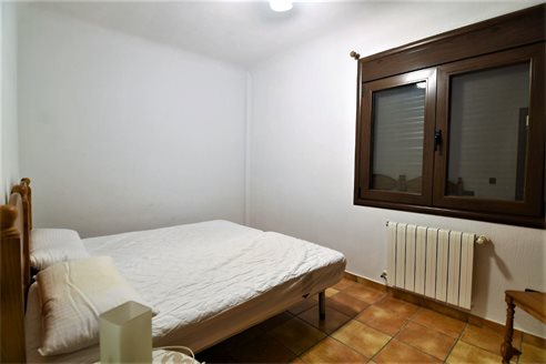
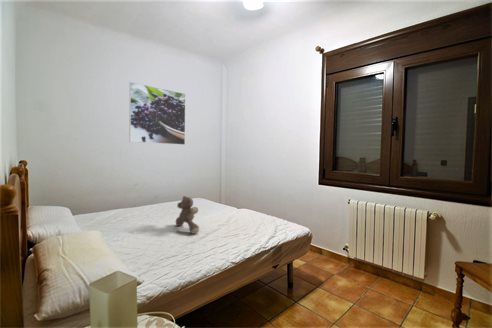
+ stuffed bear (186, 213)
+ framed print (159, 116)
